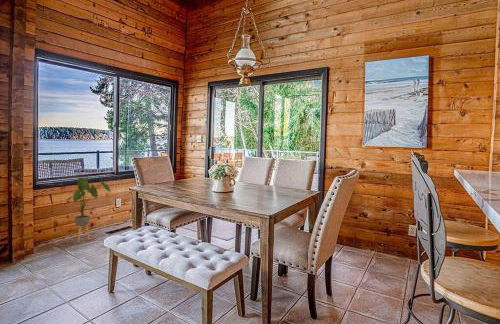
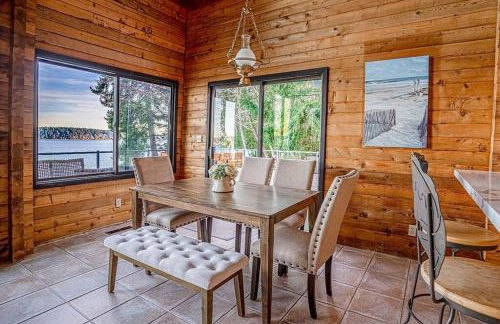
- house plant (83, 207)
